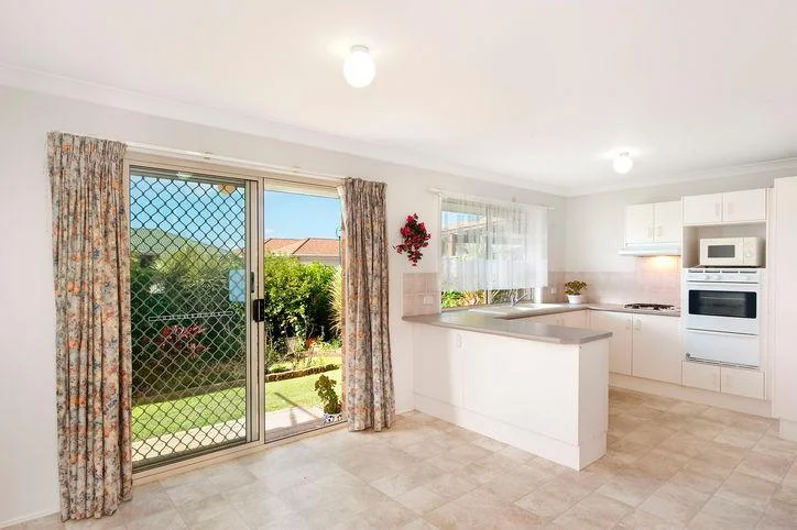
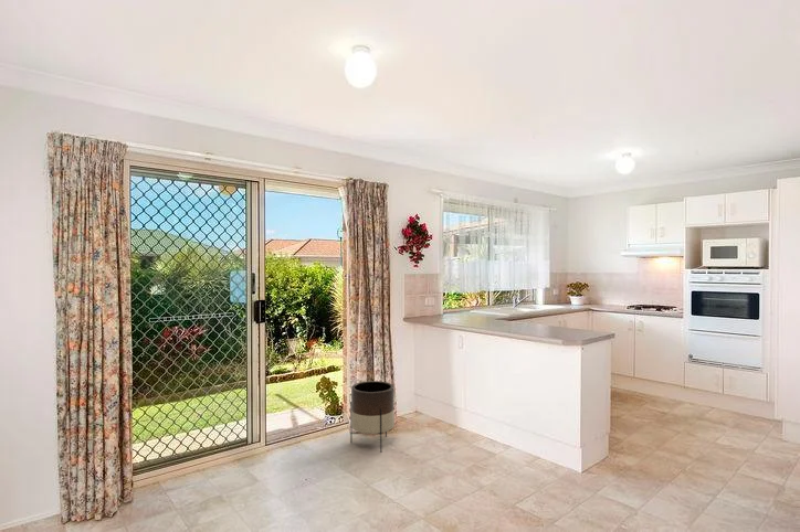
+ planter (372, 415)
